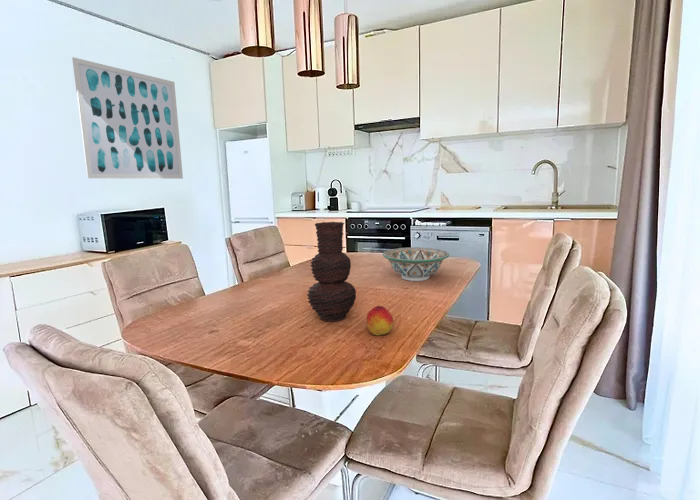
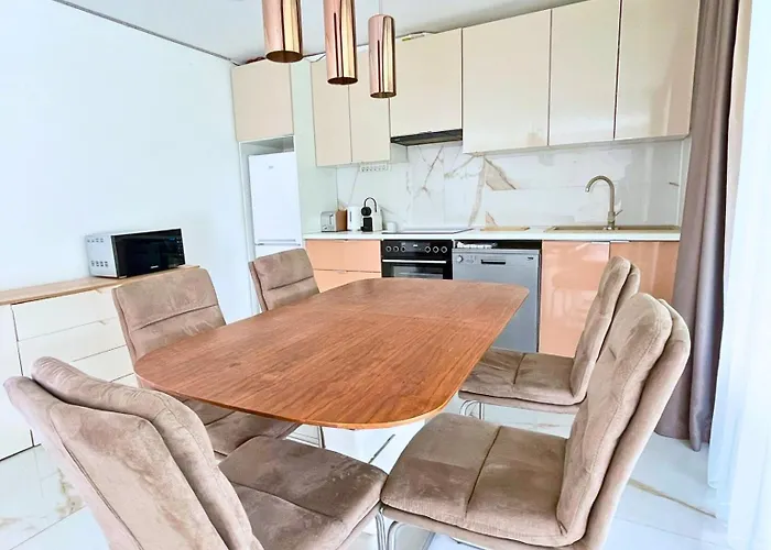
- peach (380, 320)
- wall art (134, 125)
- decorative bowl (415, 265)
- vase (330, 271)
